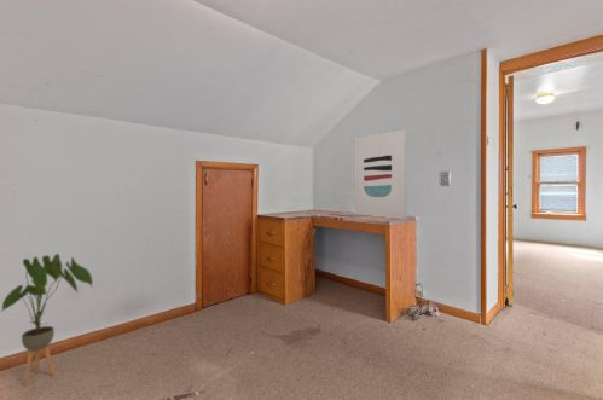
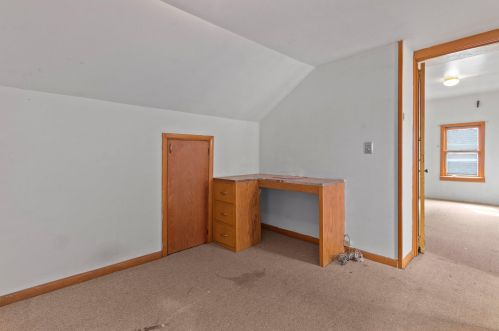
- house plant (42, 312)
- wall art (378, 176)
